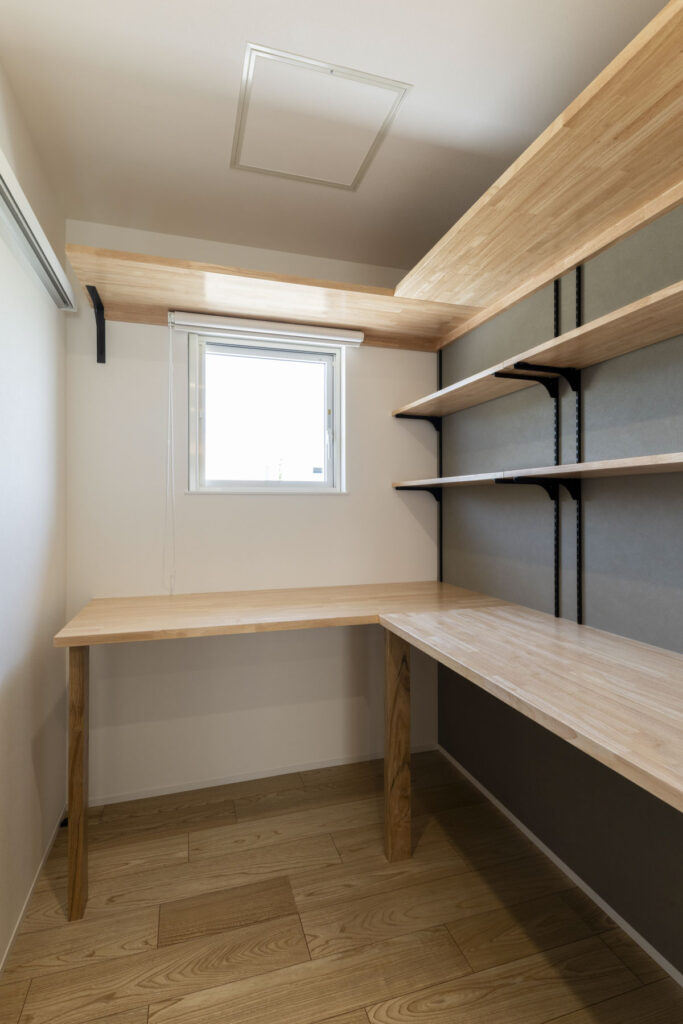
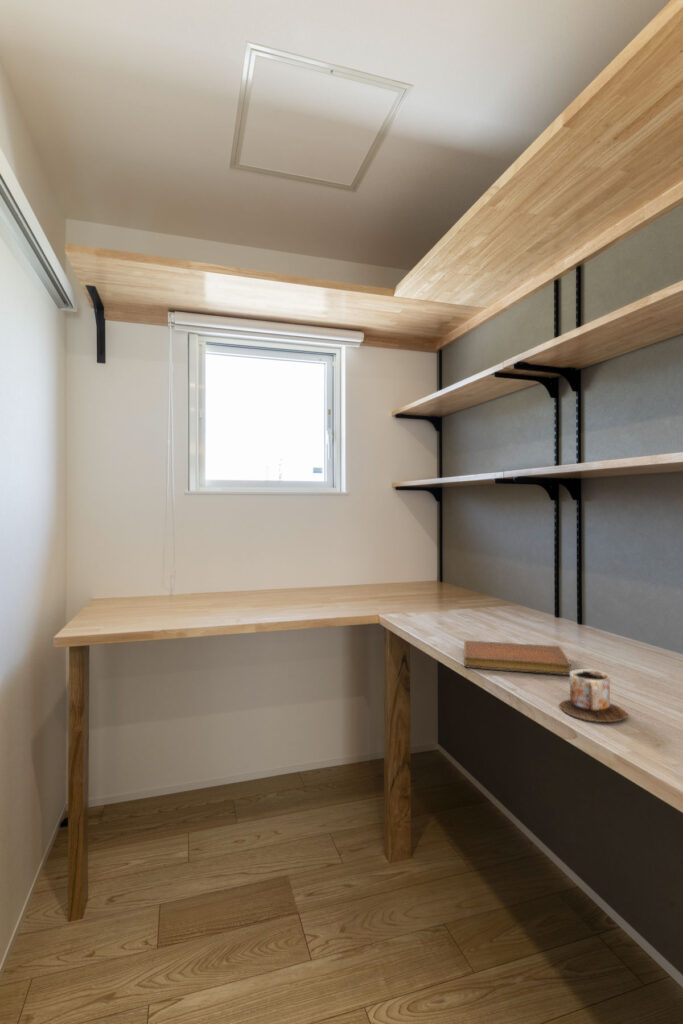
+ mug (592, 693)
+ notebook (513, 655)
